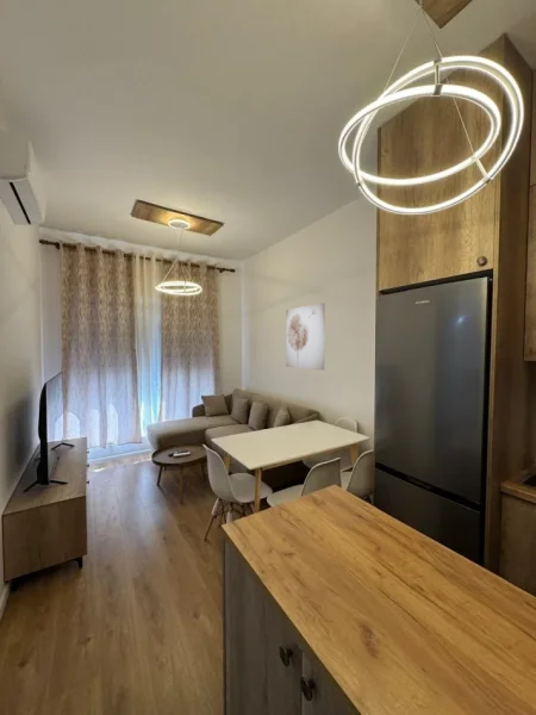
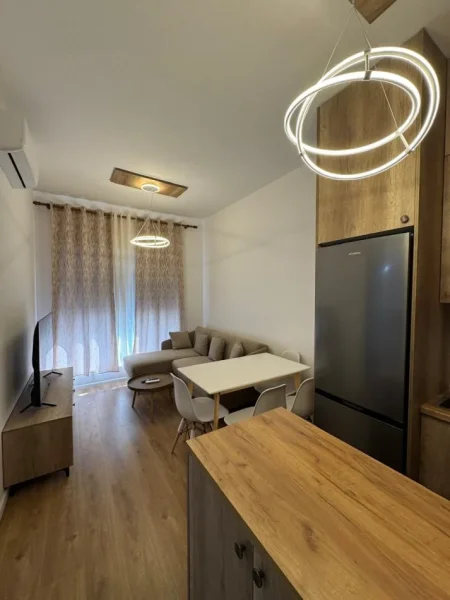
- wall art (304, 337)
